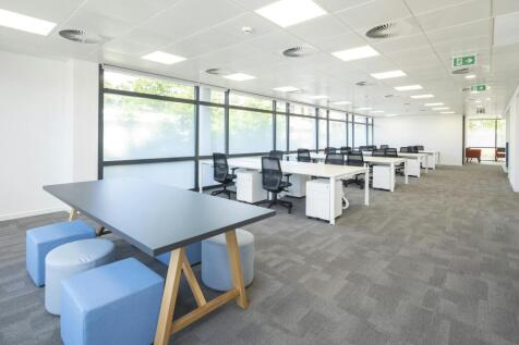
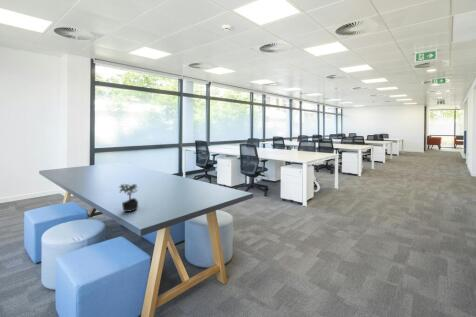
+ succulent plant (130, 196)
